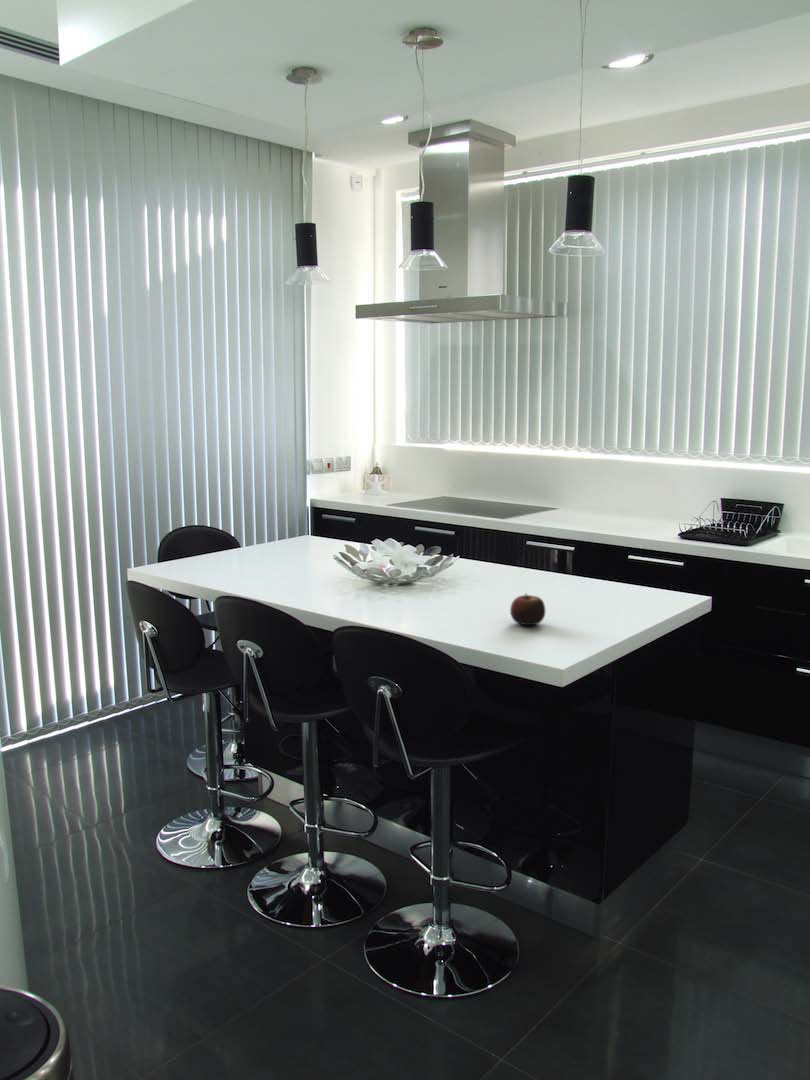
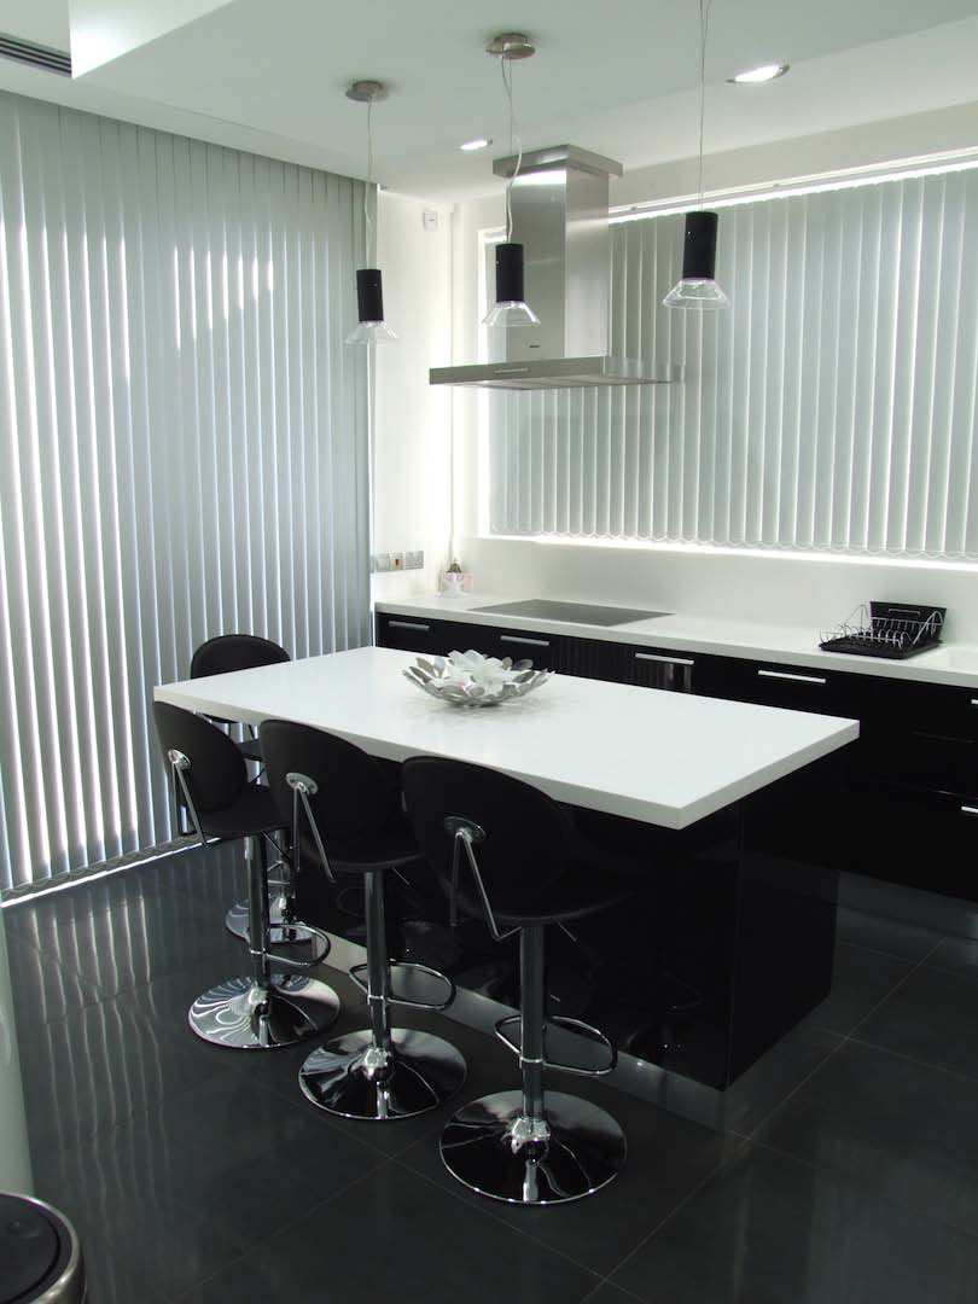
- apple (527, 608)
